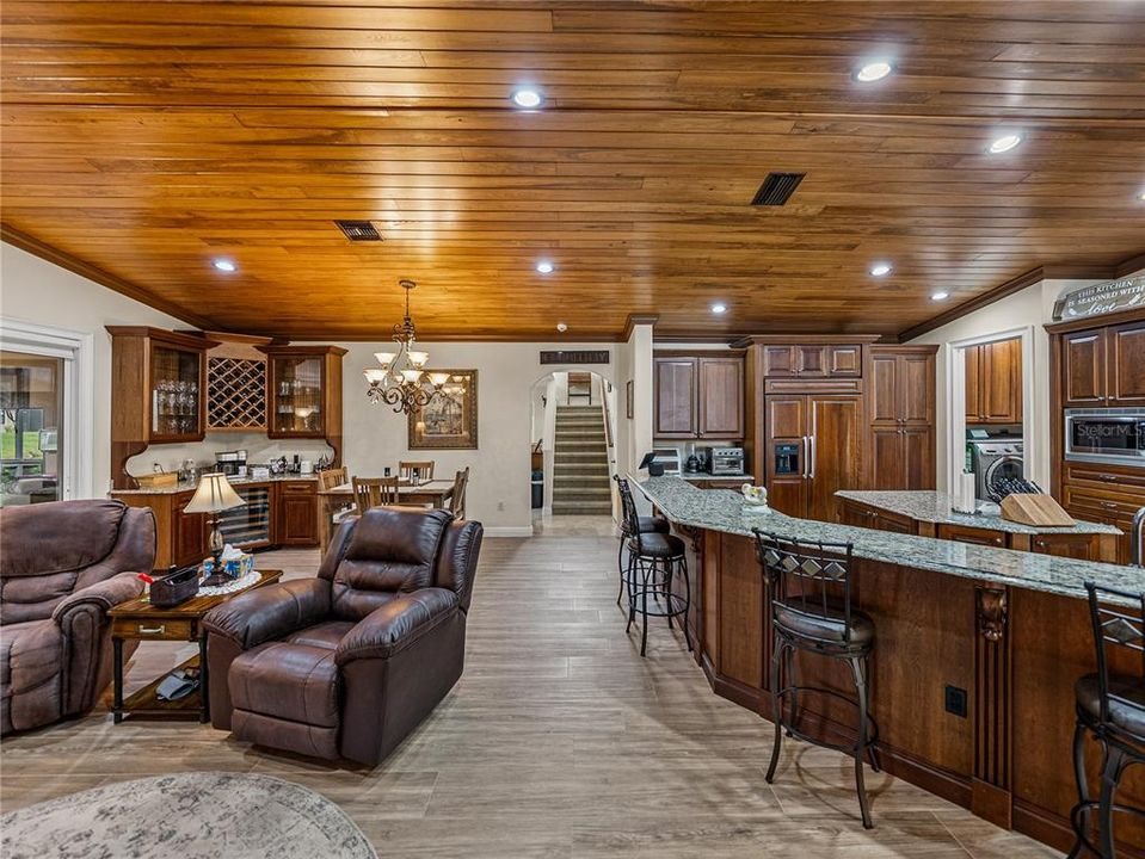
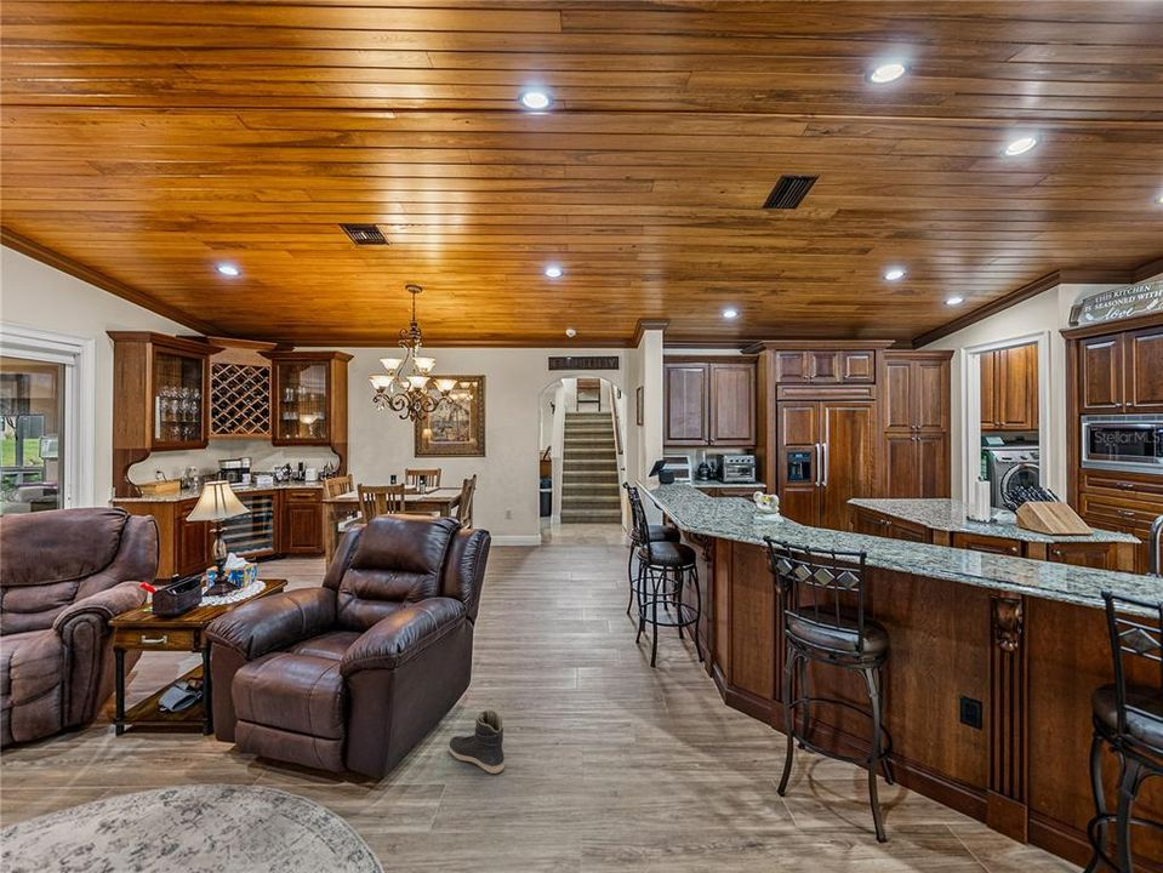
+ sneaker (475, 734)
